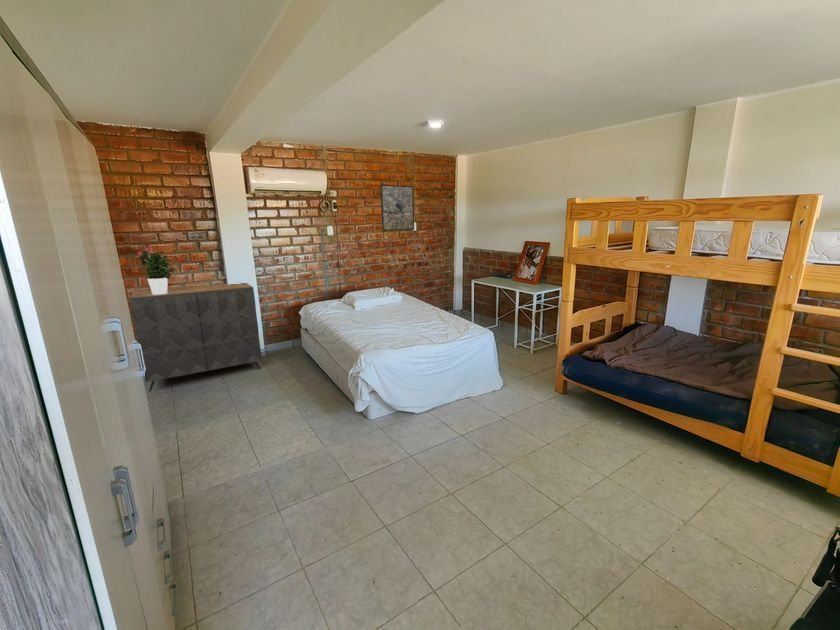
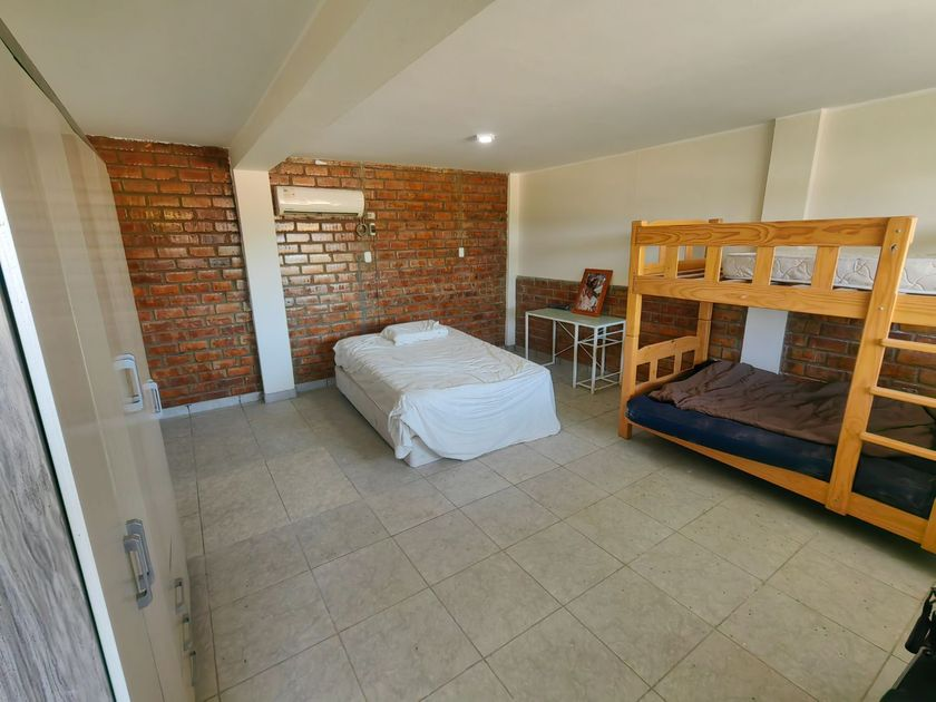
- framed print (397, 208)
- dresser (201, 332)
- potted flower (155, 270)
